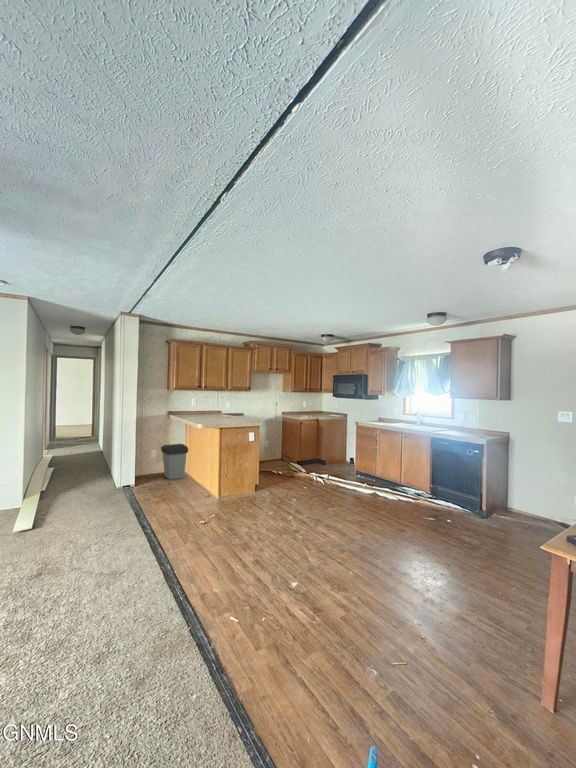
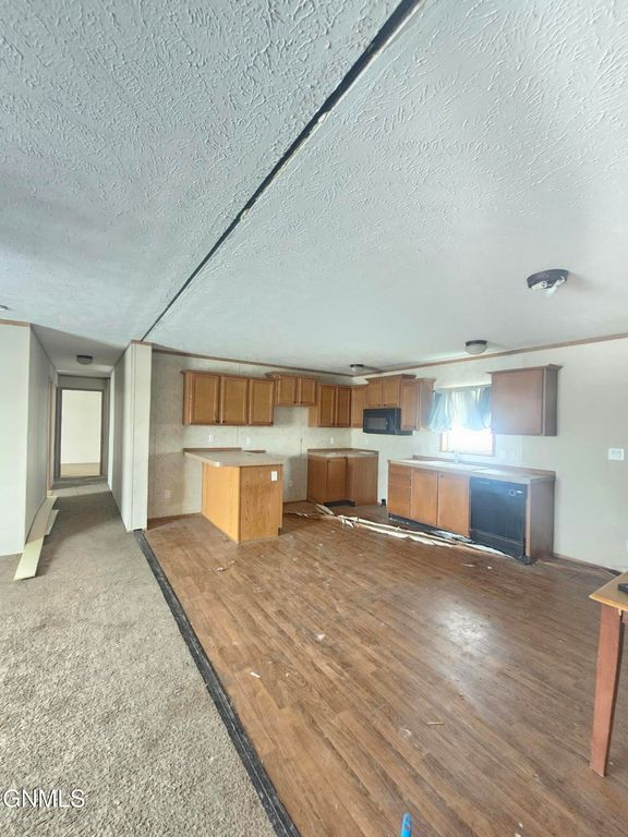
- trash can (173, 461)
